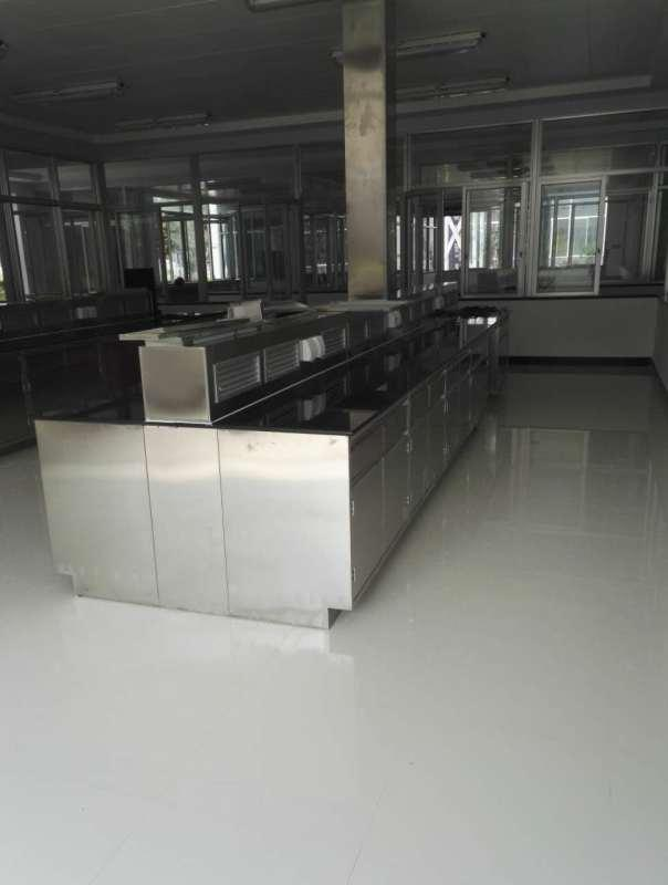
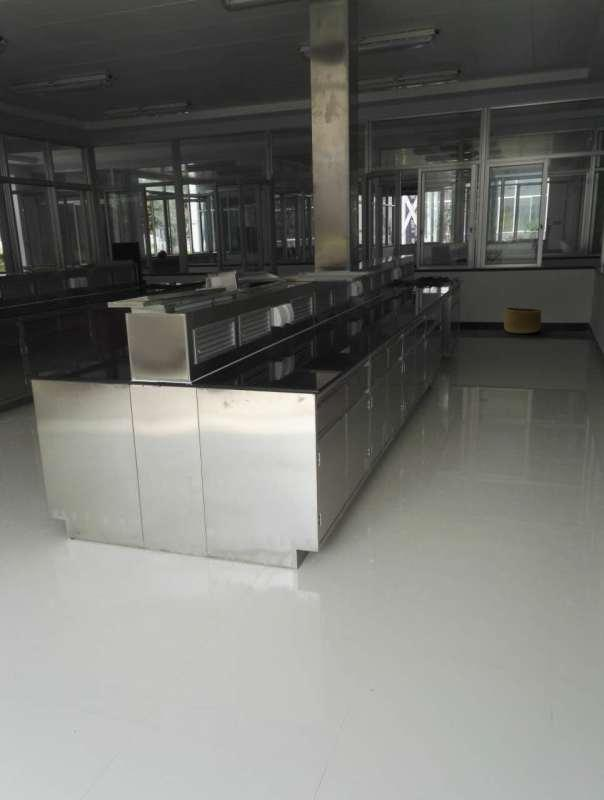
+ basket (522, 320)
